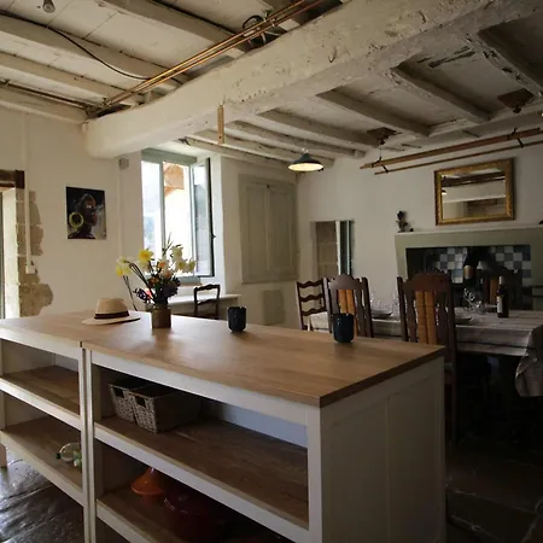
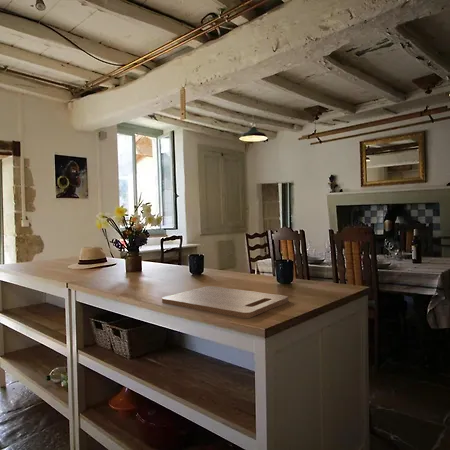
+ cutting board (224, 299)
